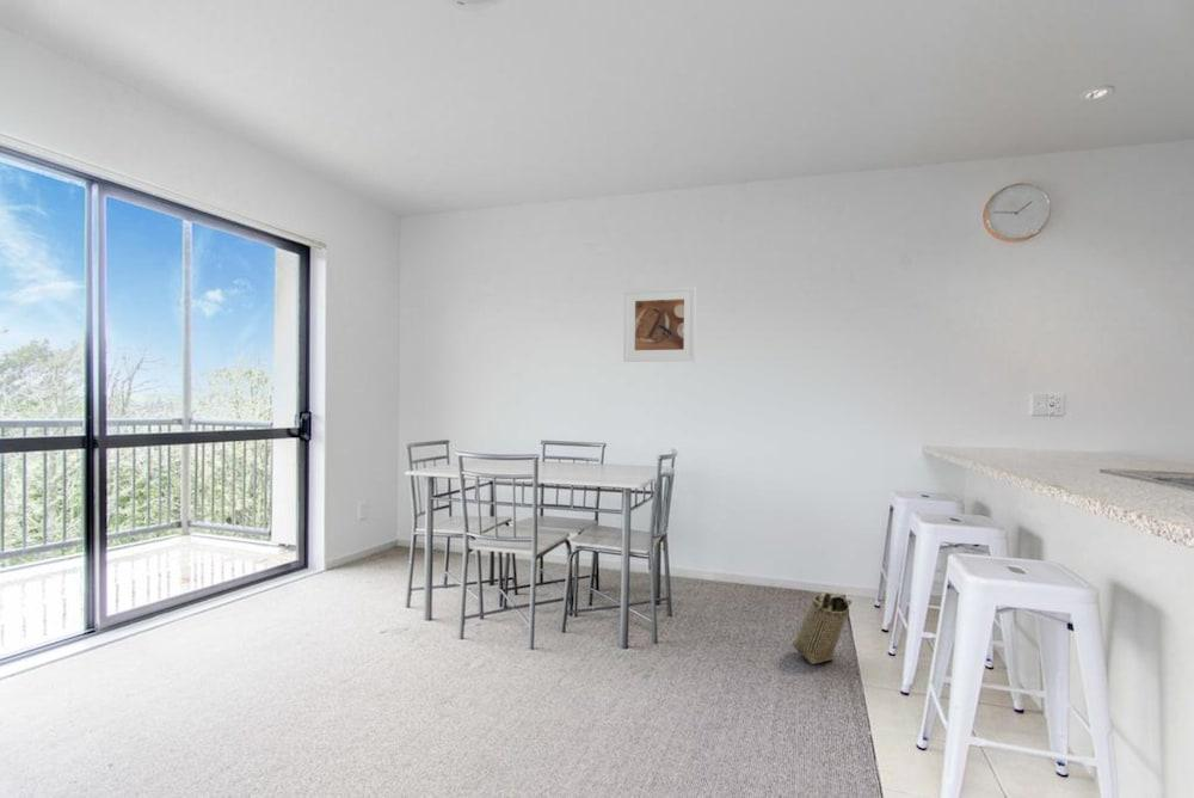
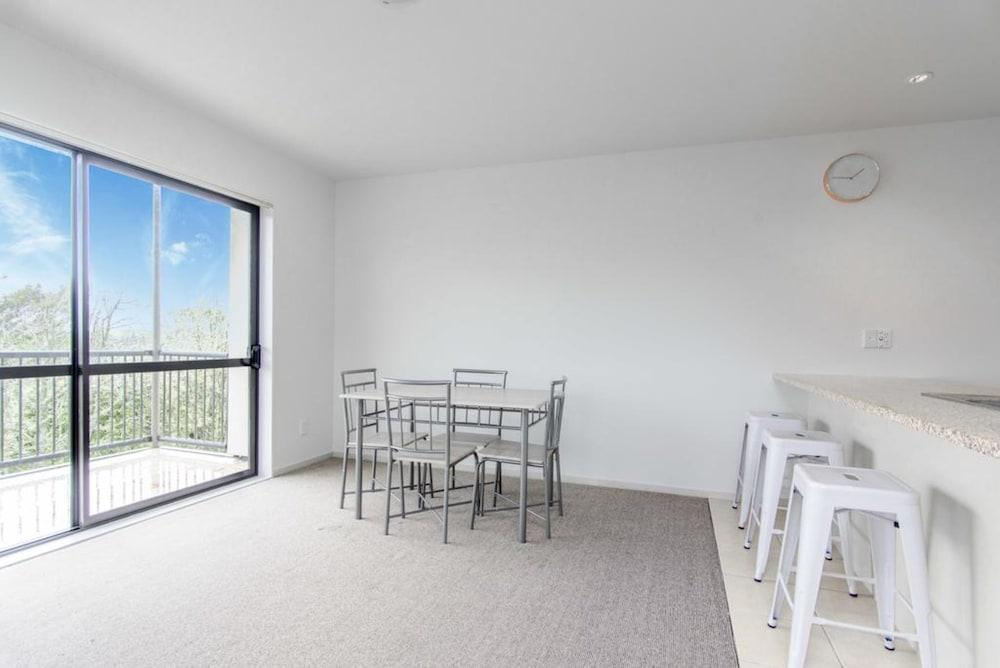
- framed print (659, 325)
- basket (821, 624)
